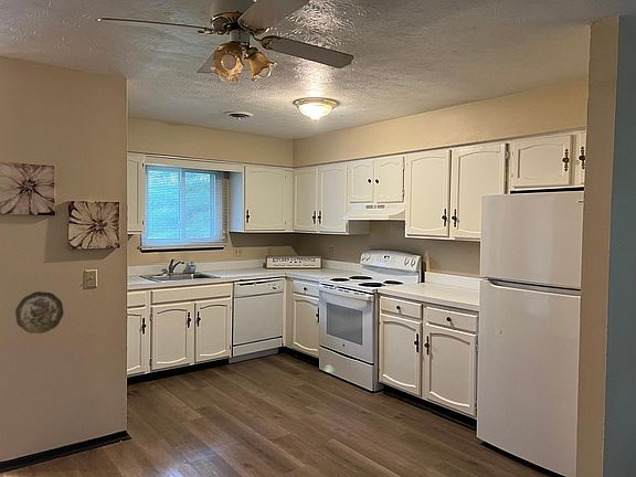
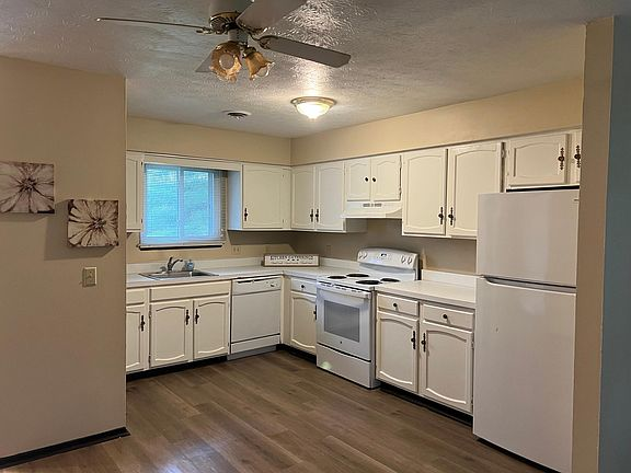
- decorative plate (40, 311)
